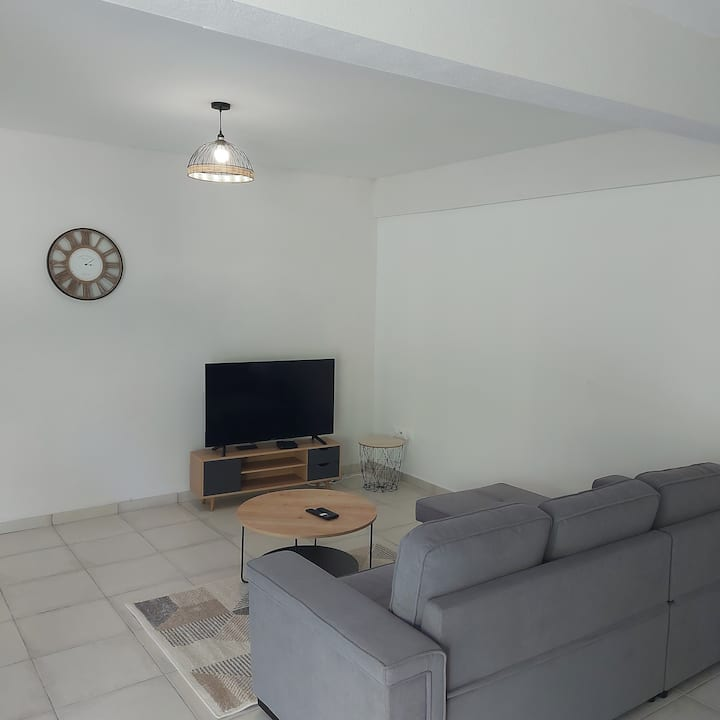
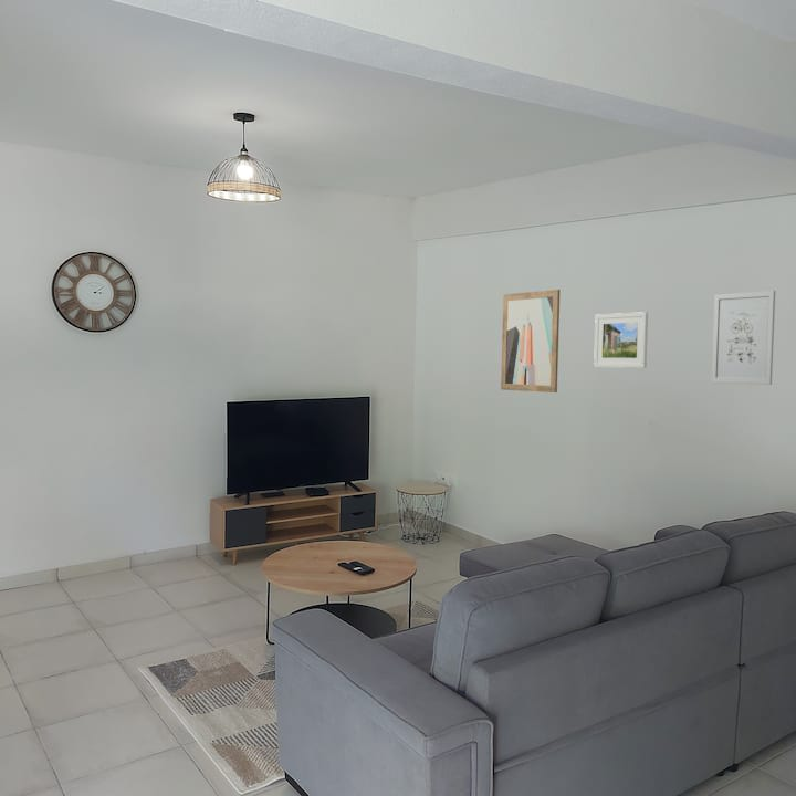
+ wall art (742, 338)
+ wall art (528, 342)
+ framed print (619, 341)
